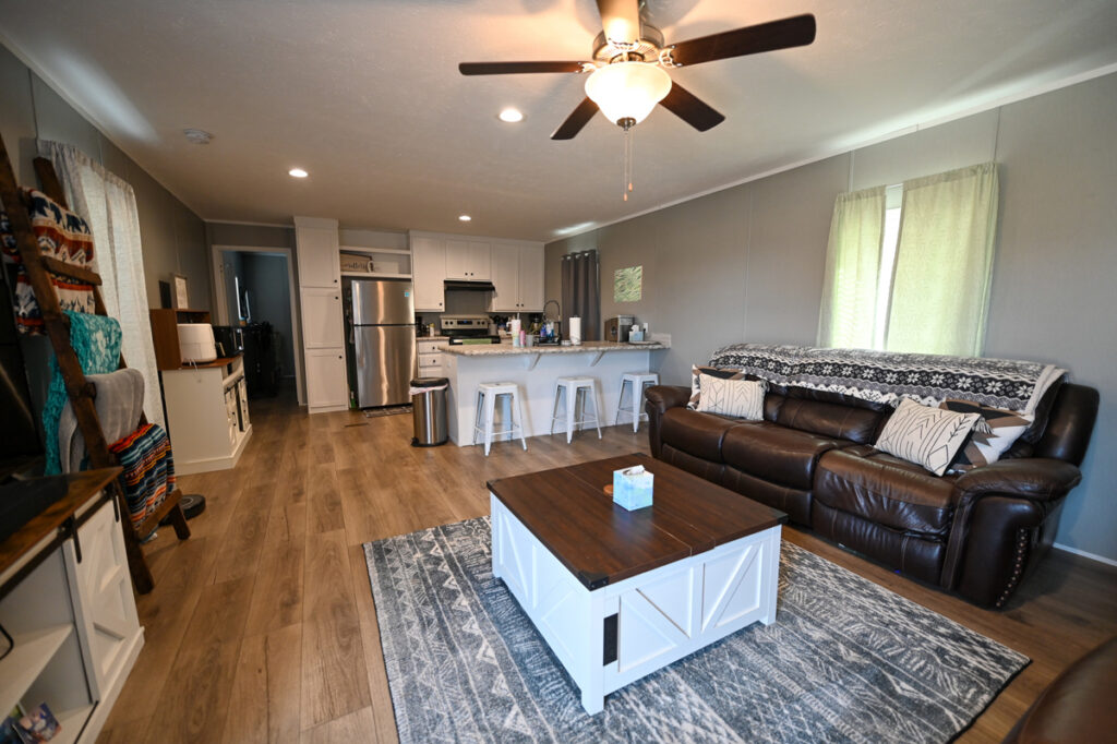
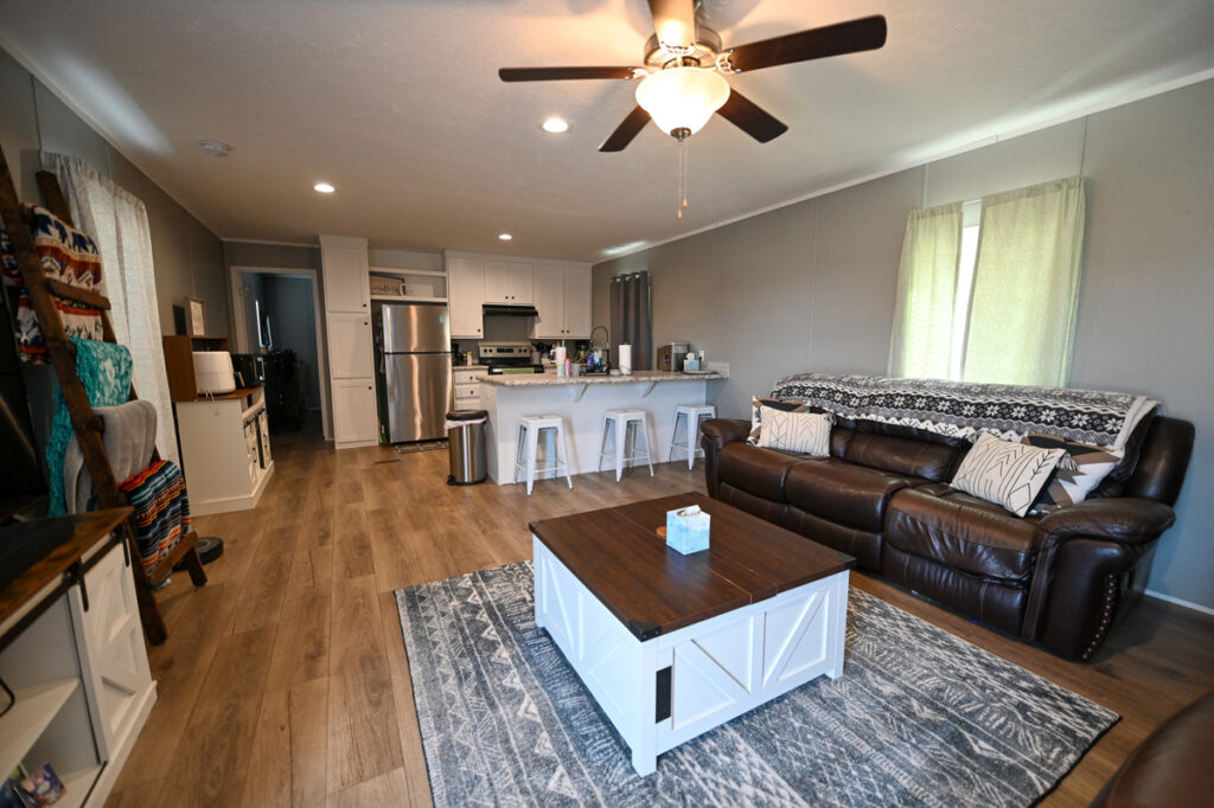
- wall art (627, 285)
